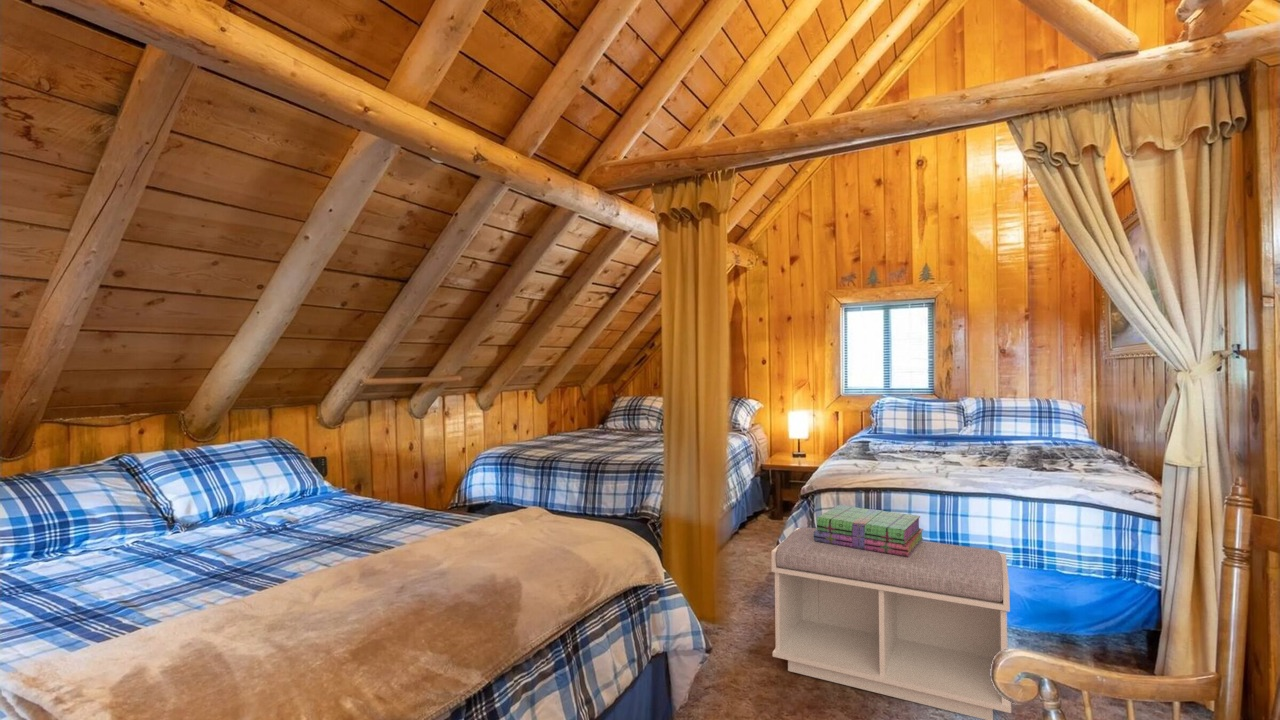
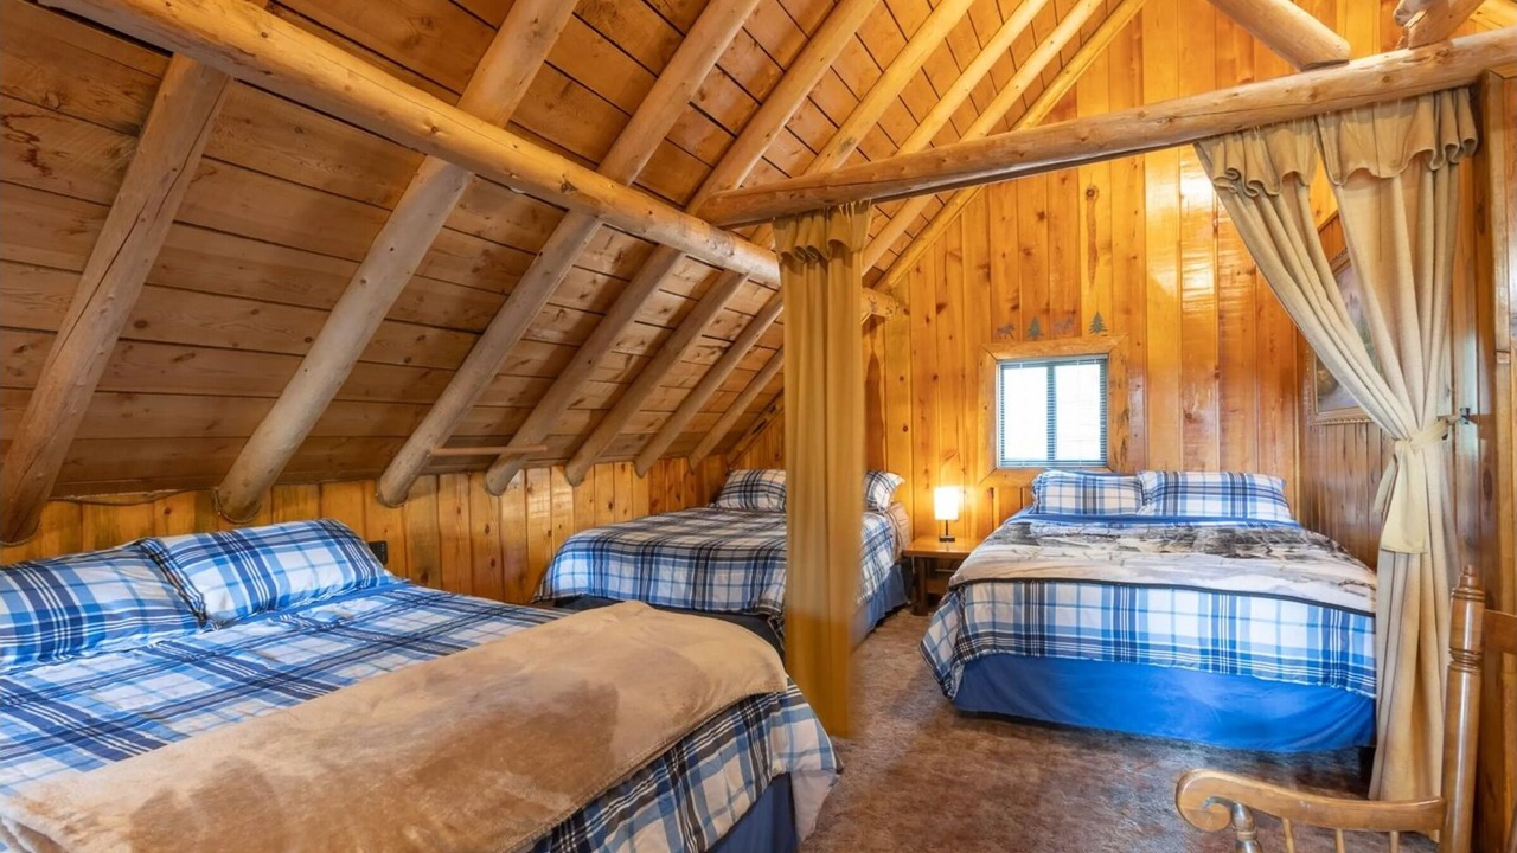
- bench (887, 610)
- stack of books (868, 528)
